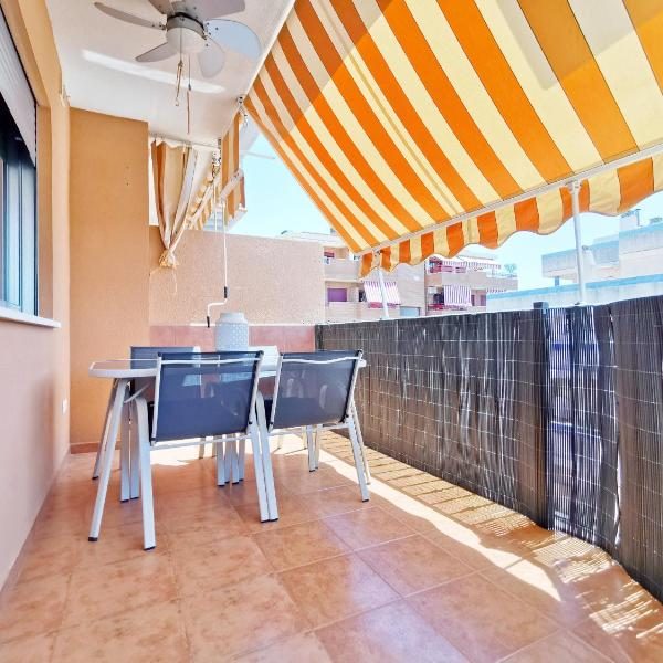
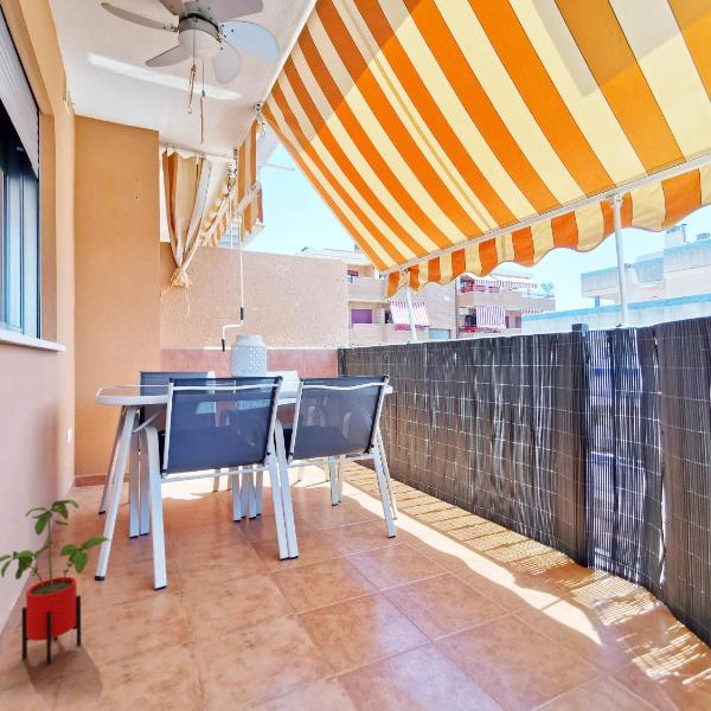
+ house plant (57, 577)
